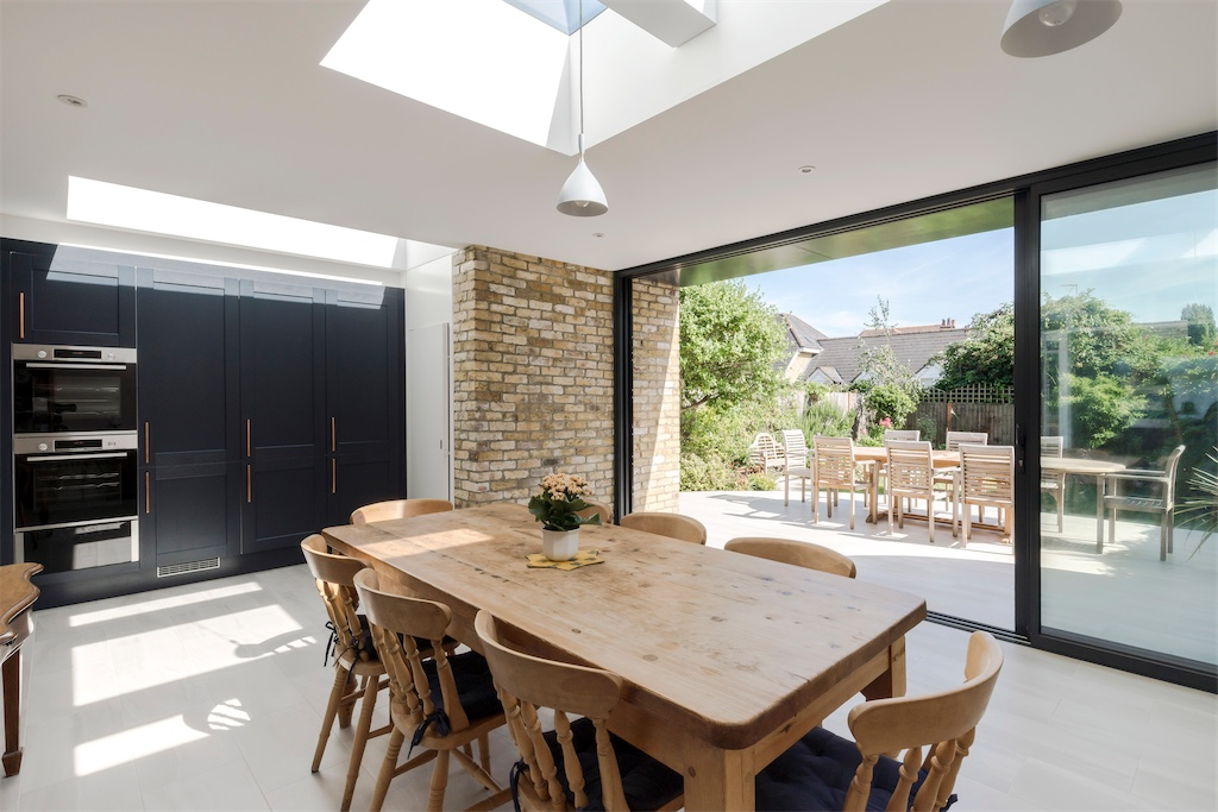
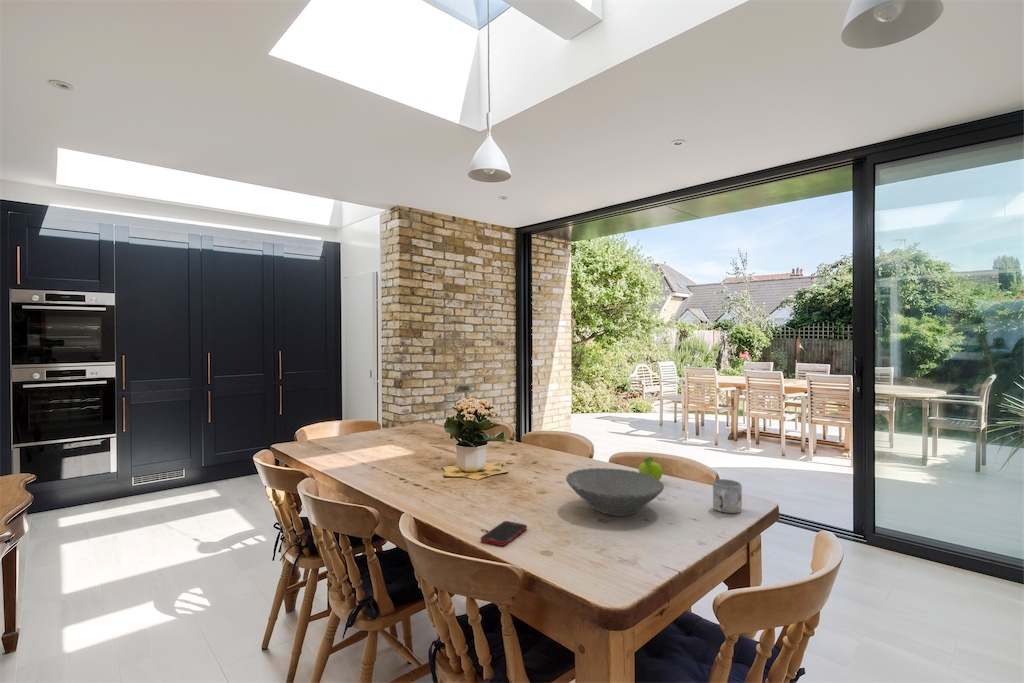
+ bowl (614, 493)
+ cell phone (504, 532)
+ fruit (649, 469)
+ mug (726, 497)
